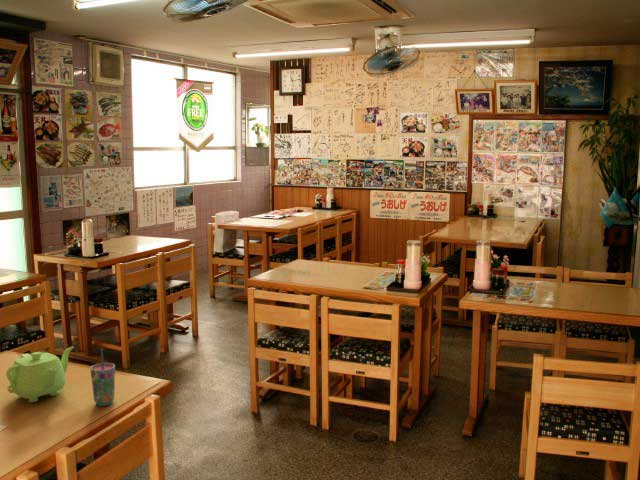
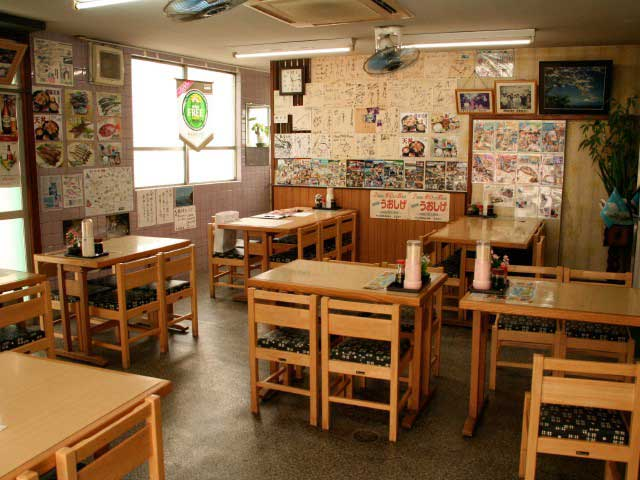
- teapot (43, 372)
- cup (103, 376)
